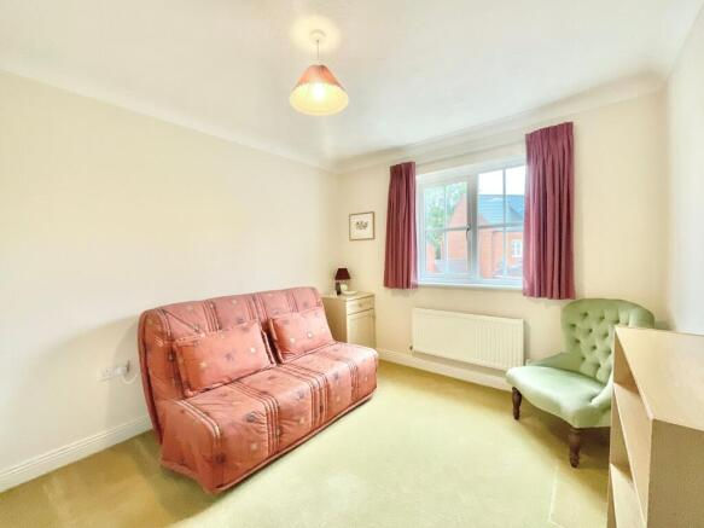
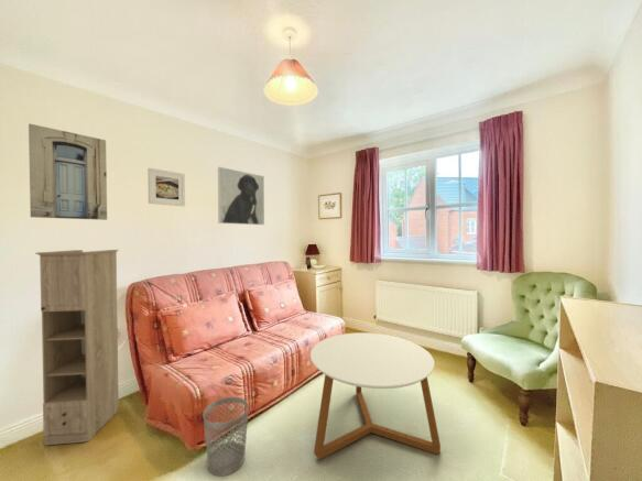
+ wall art (70, 175)
+ wastebasket (227, 436)
+ coffee table (368, 387)
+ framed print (242, 198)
+ storage cabinet (81, 339)
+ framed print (166, 187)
